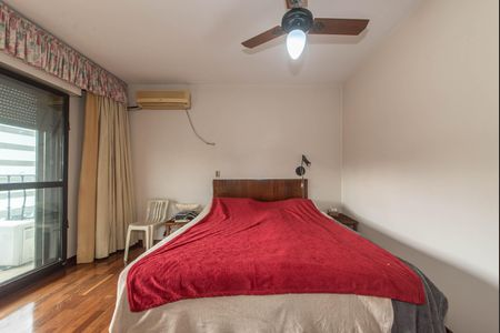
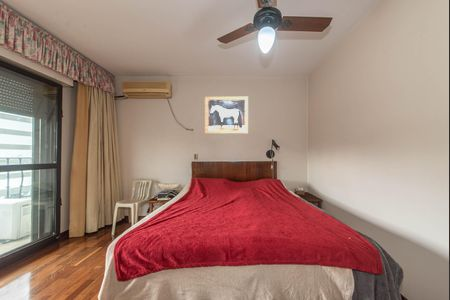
+ wall art (226, 115)
